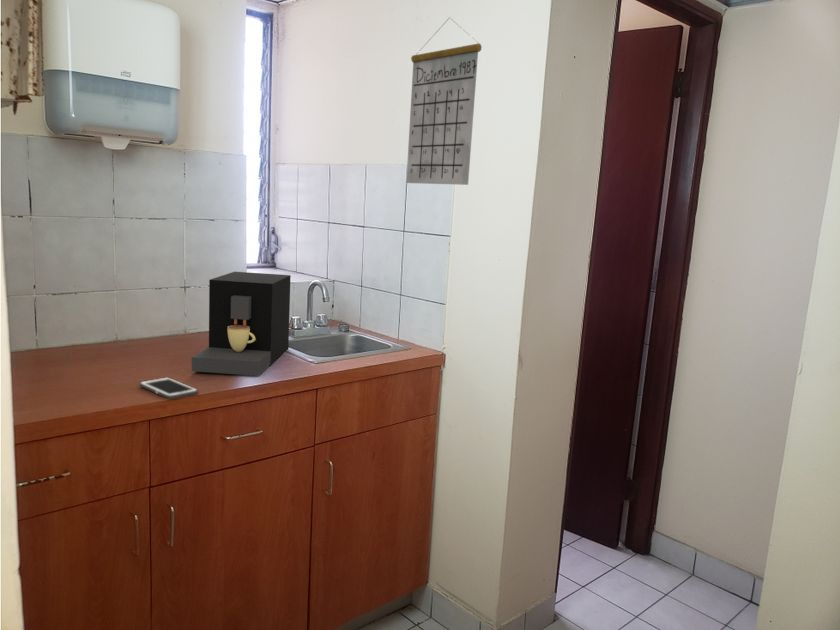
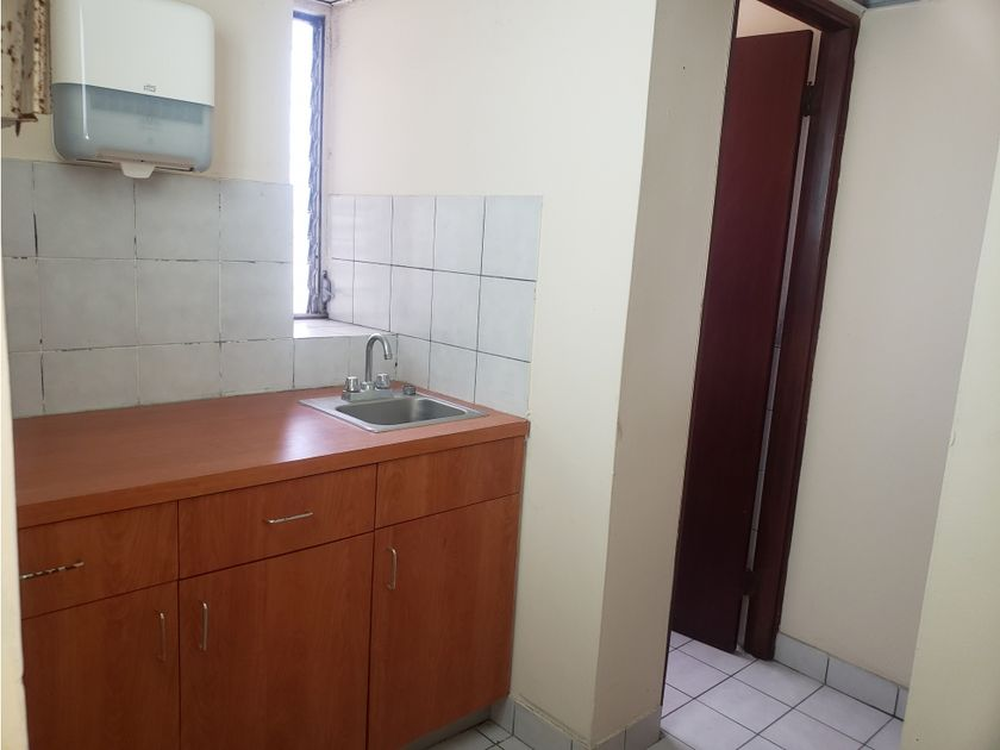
- coffee maker (245, 320)
- calendar (441, 101)
- cell phone (168, 387)
